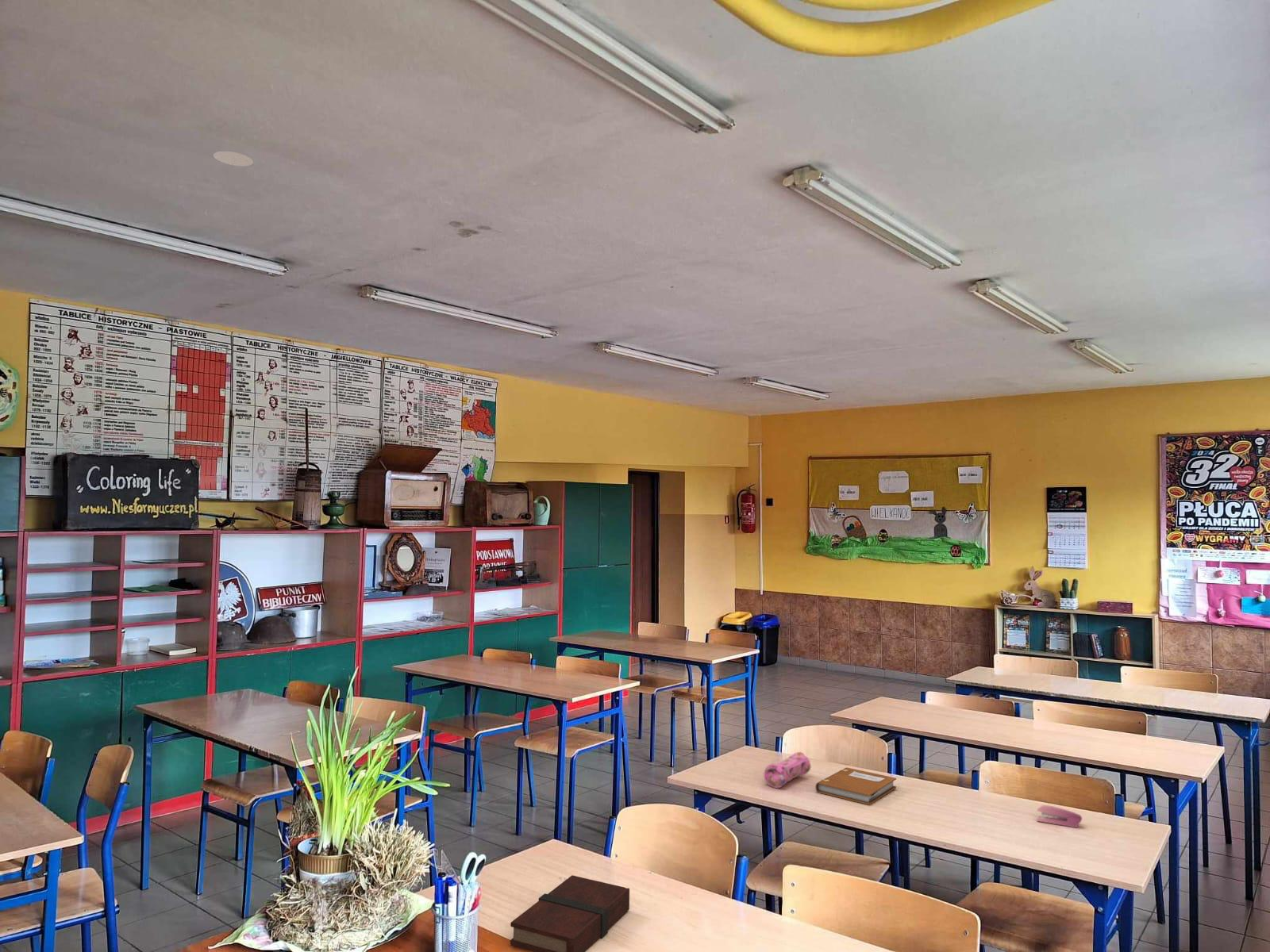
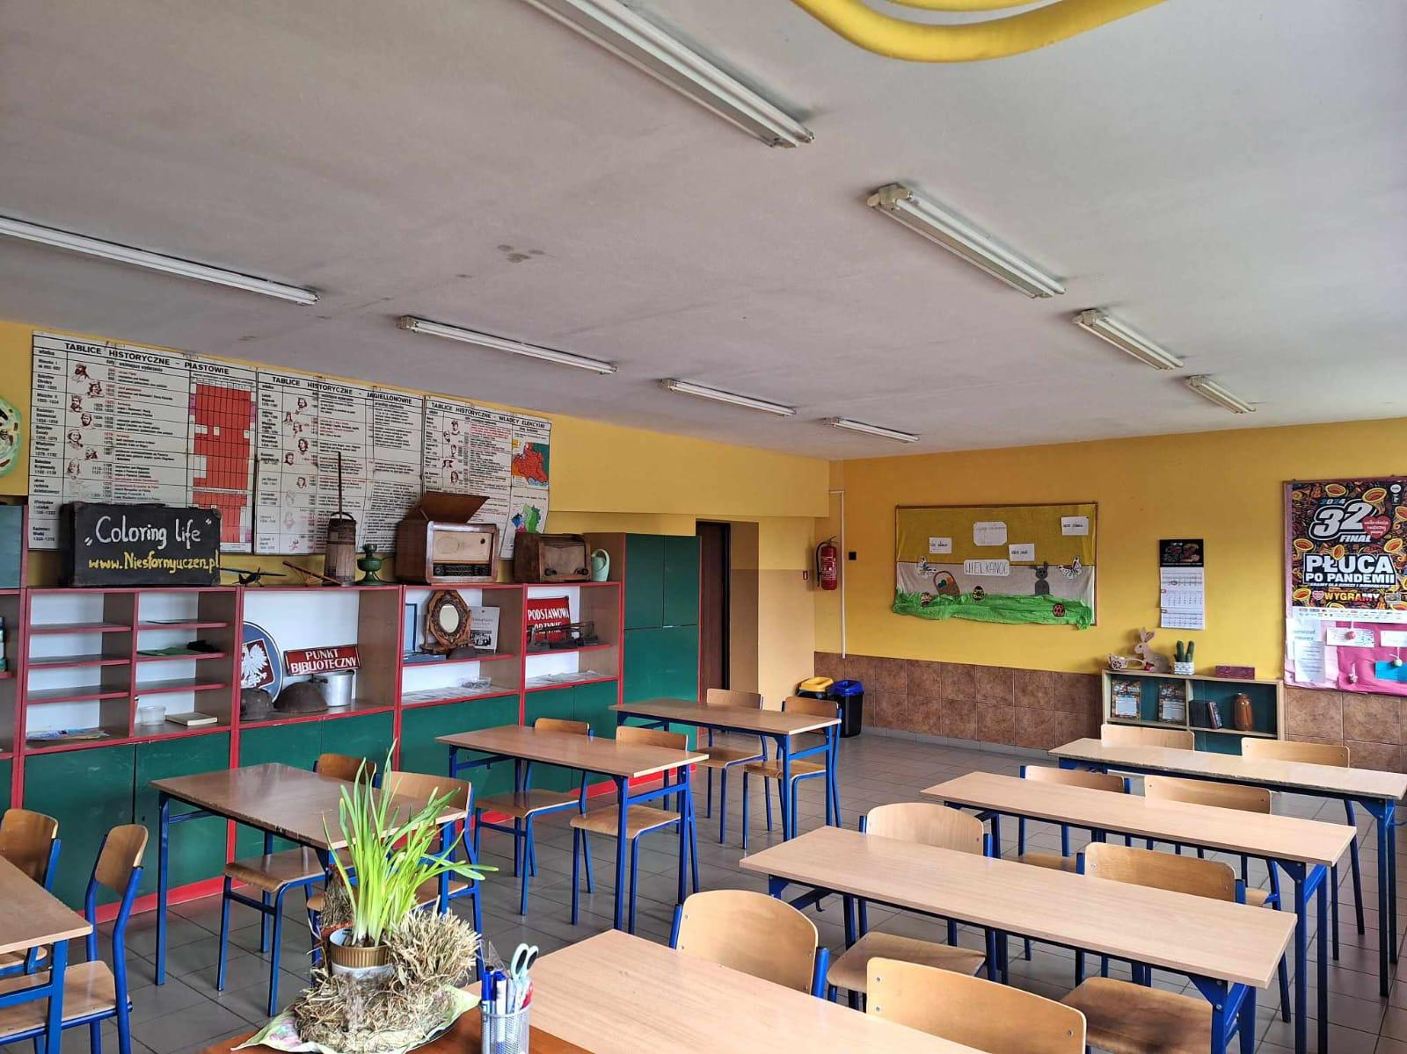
- stapler (1059, 816)
- notebook (856, 784)
- smoke detector (233, 158)
- pencil case (787, 769)
- book (572, 915)
